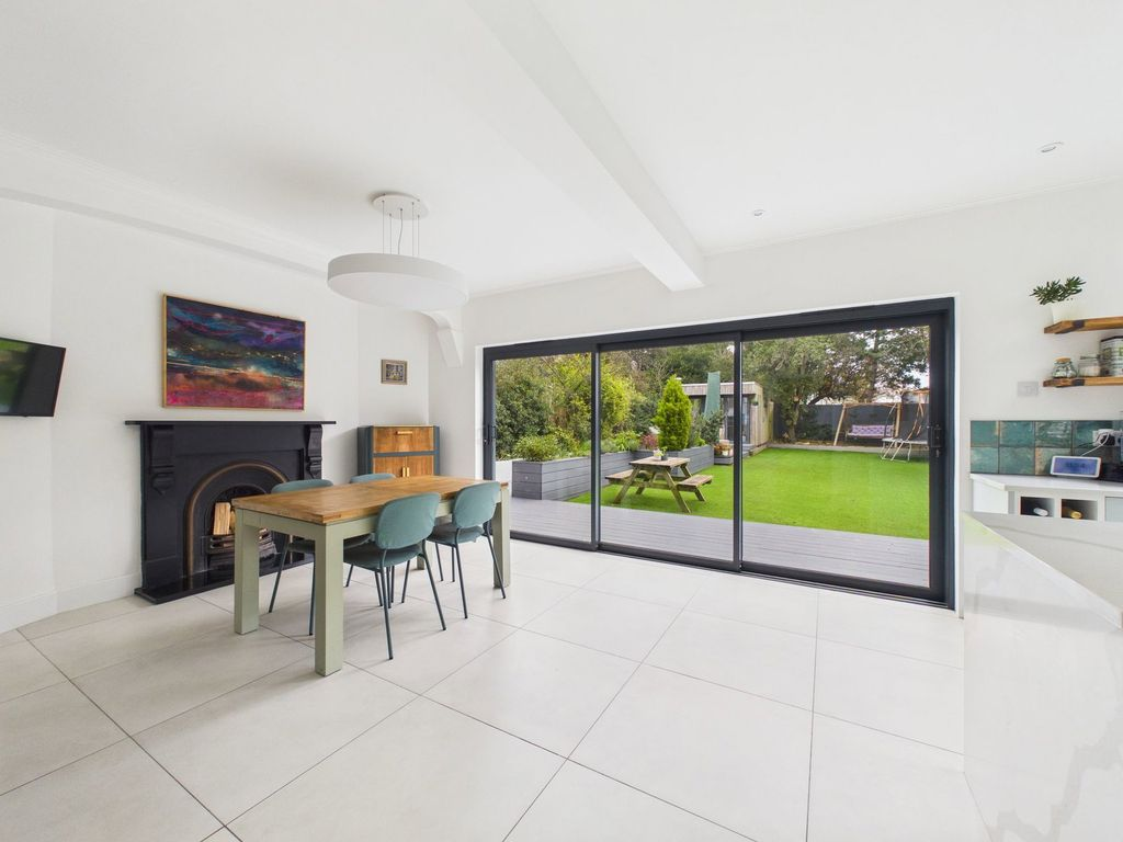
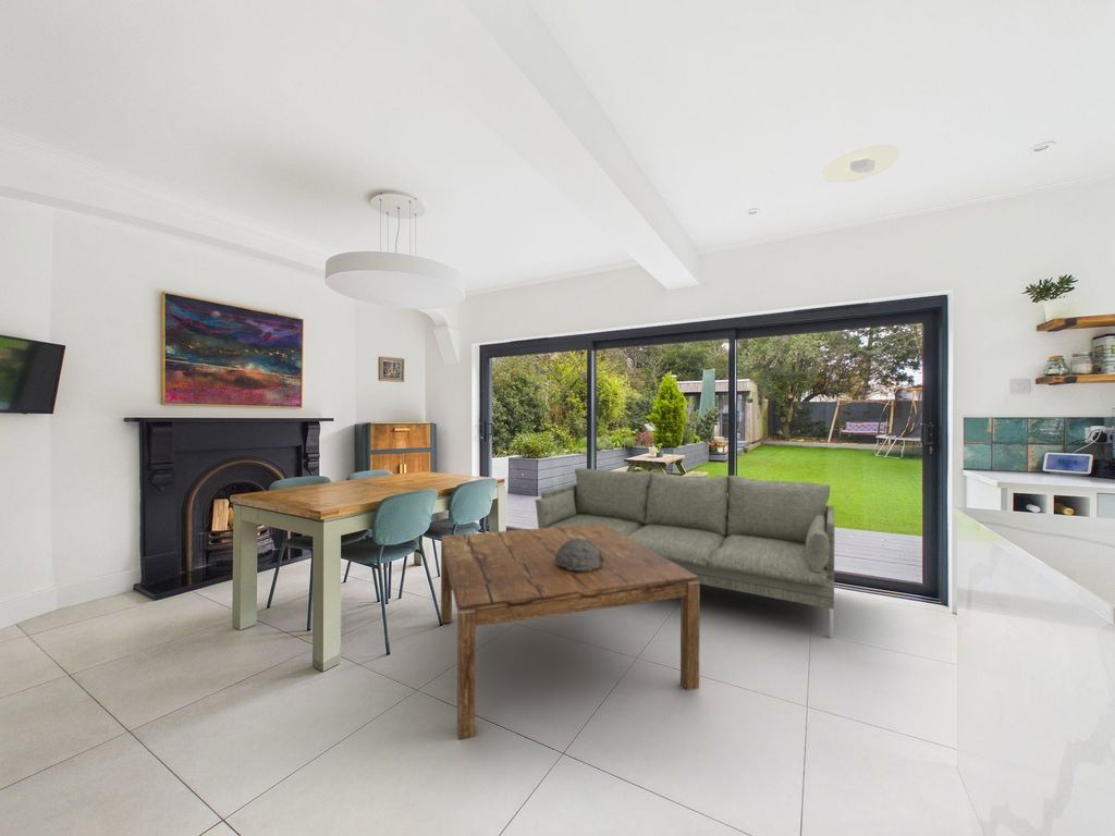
+ sofa (672, 529)
+ recessed light (858, 161)
+ coffee table (551, 601)
+ decorative bowl (578, 551)
